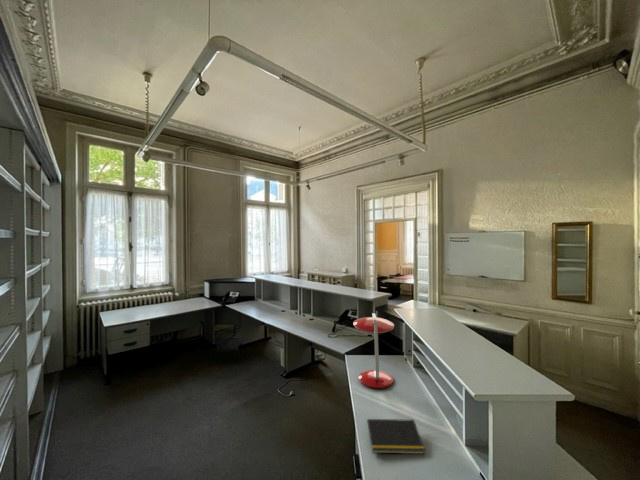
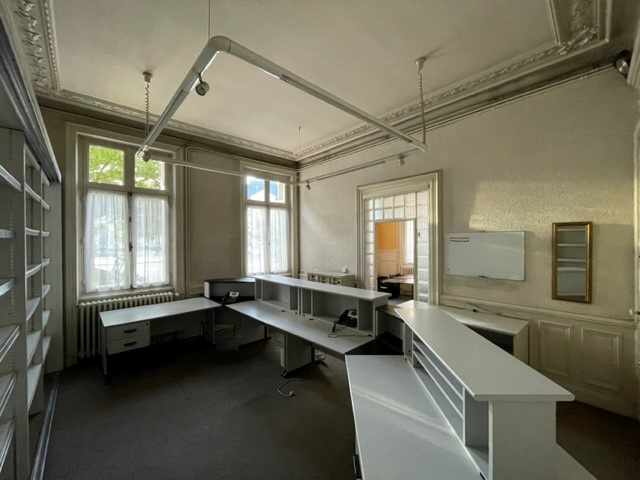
- notepad (394, 435)
- desk lamp (375, 343)
